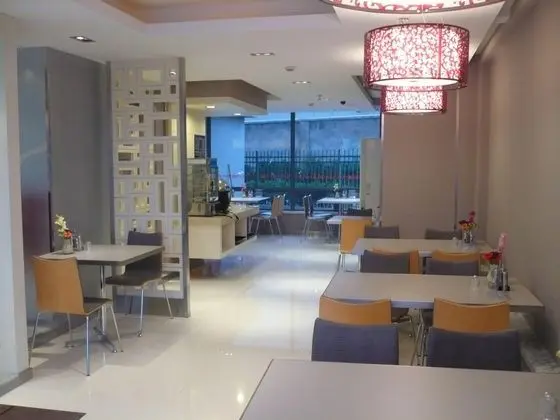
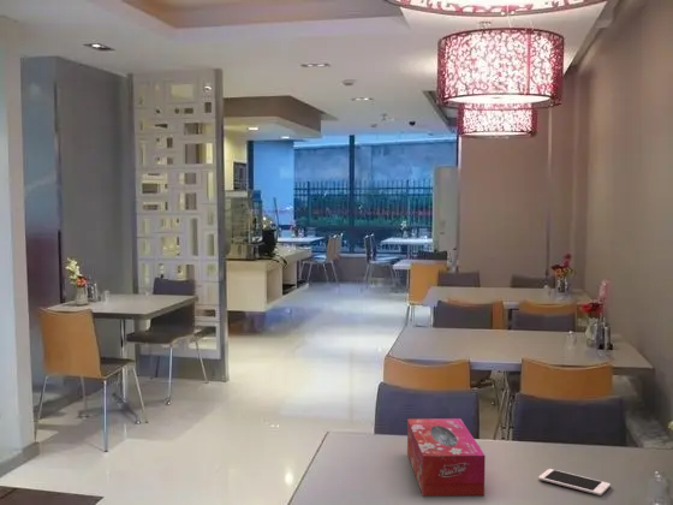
+ cell phone (573, 481)
+ tissue box (442, 453)
